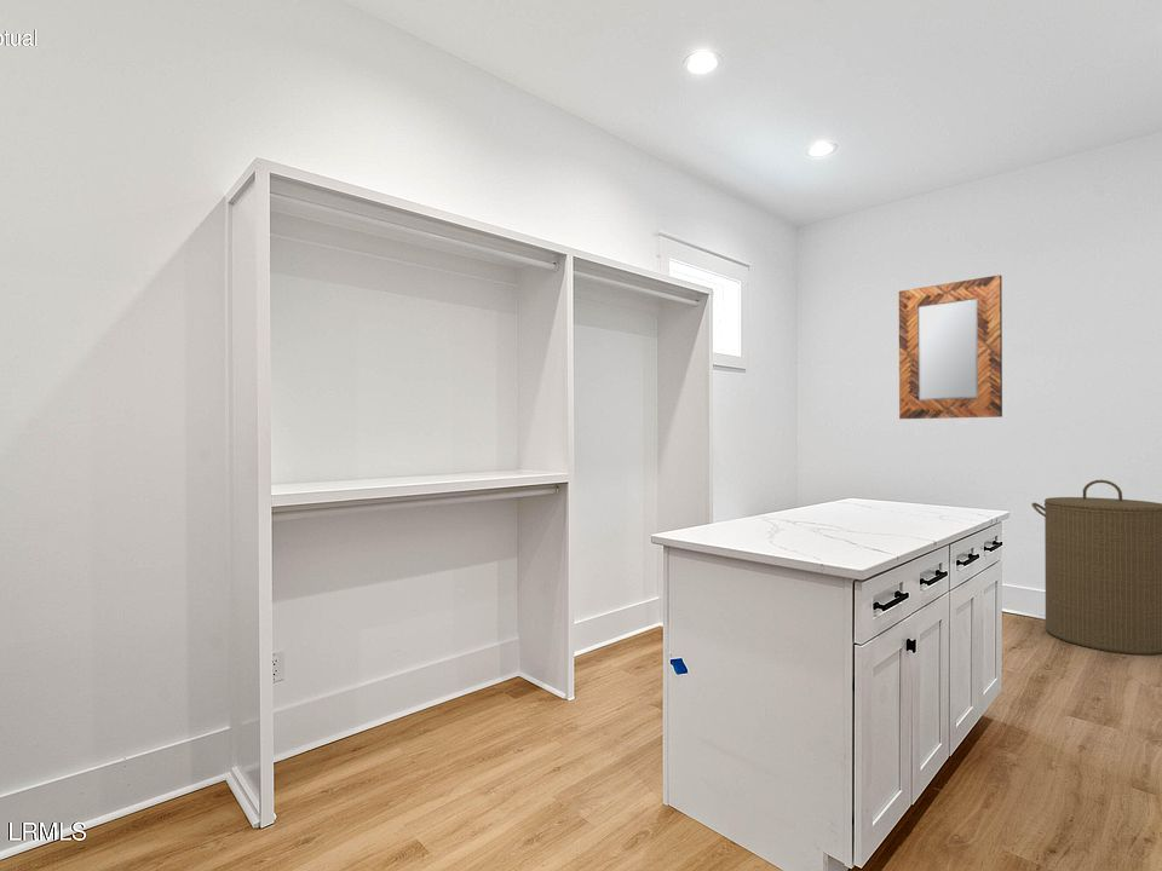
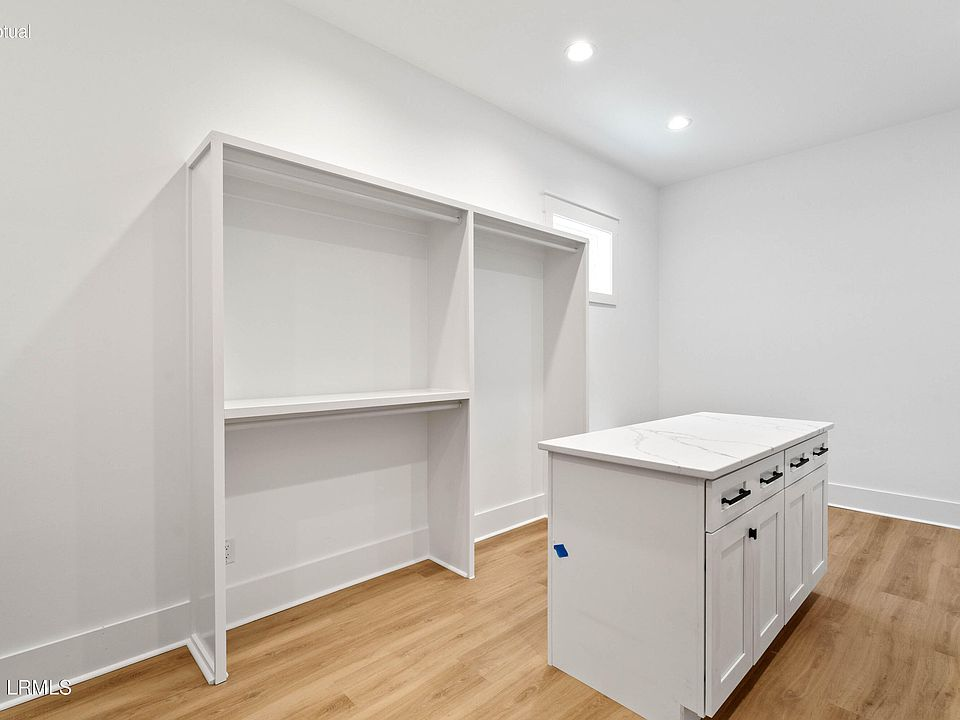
- laundry hamper (1104, 559)
- home mirror (948, 351)
